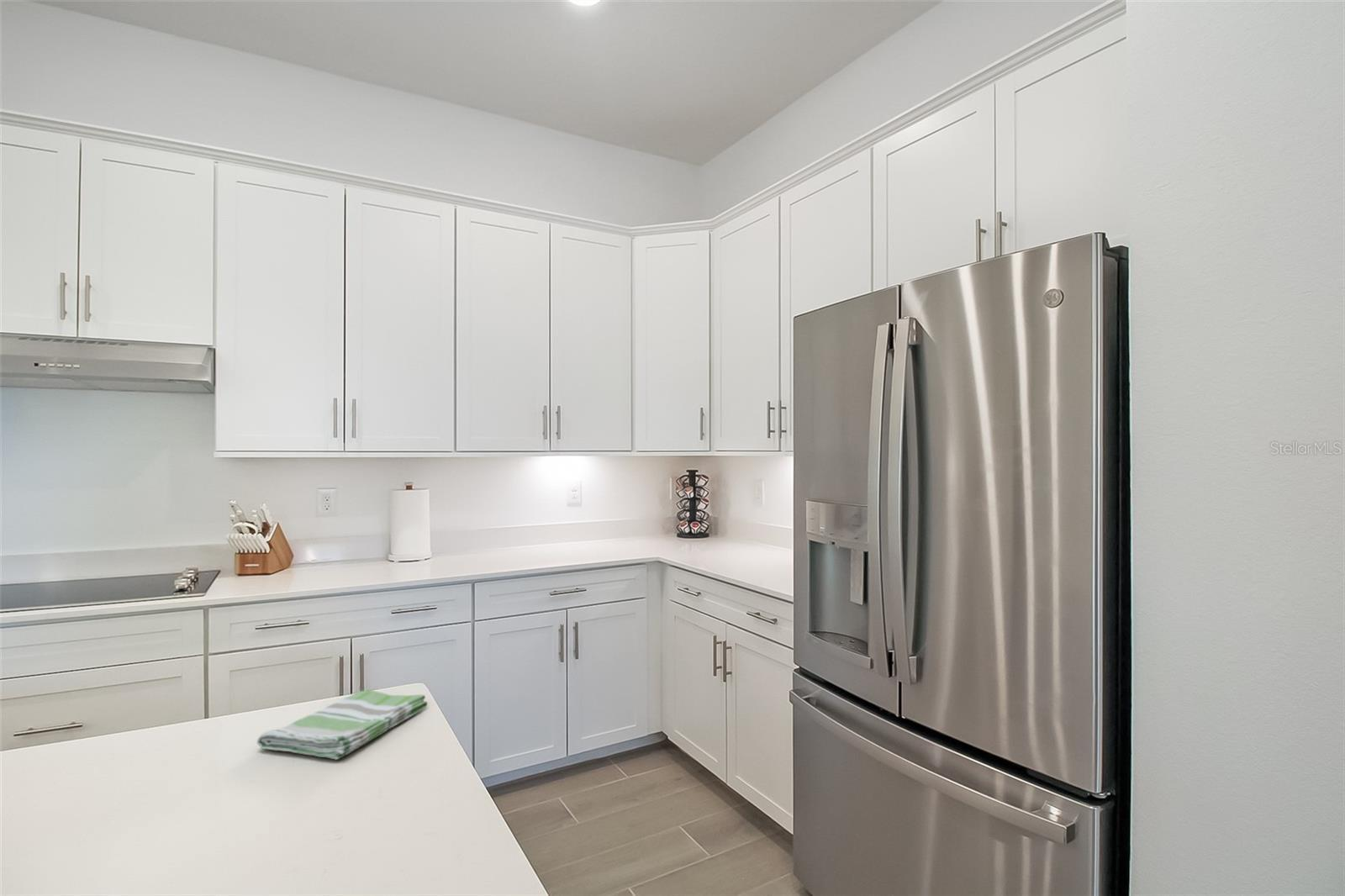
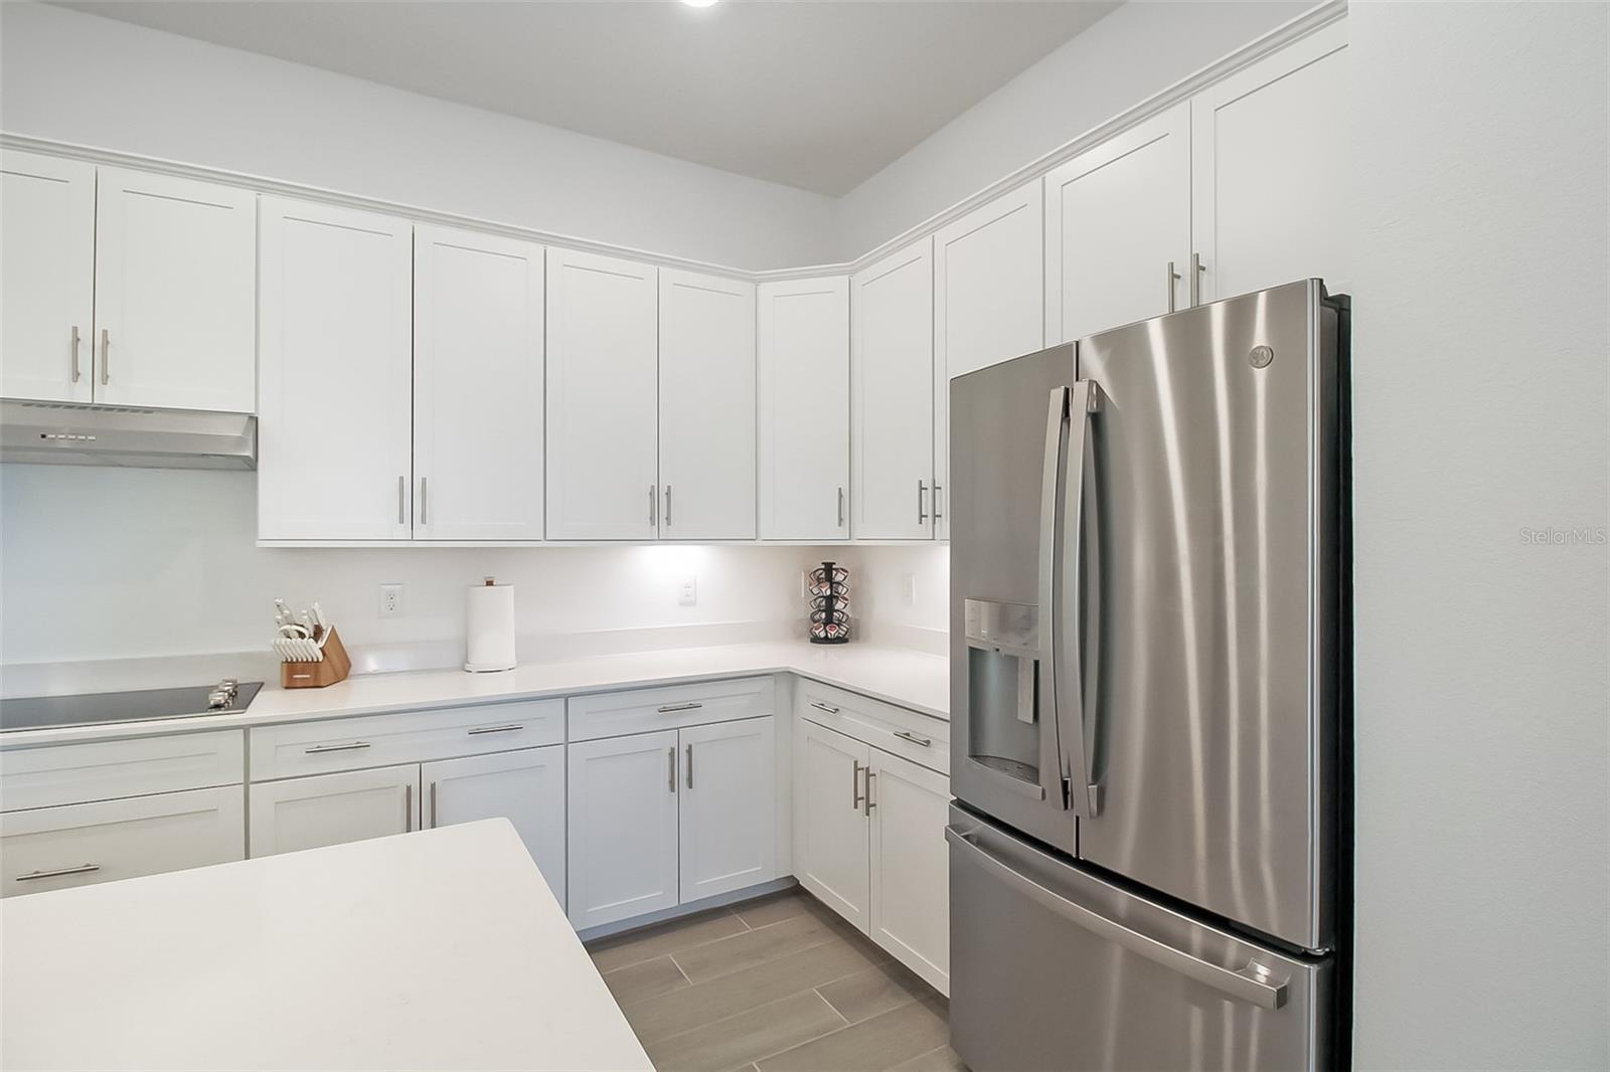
- dish towel (348, 717)
